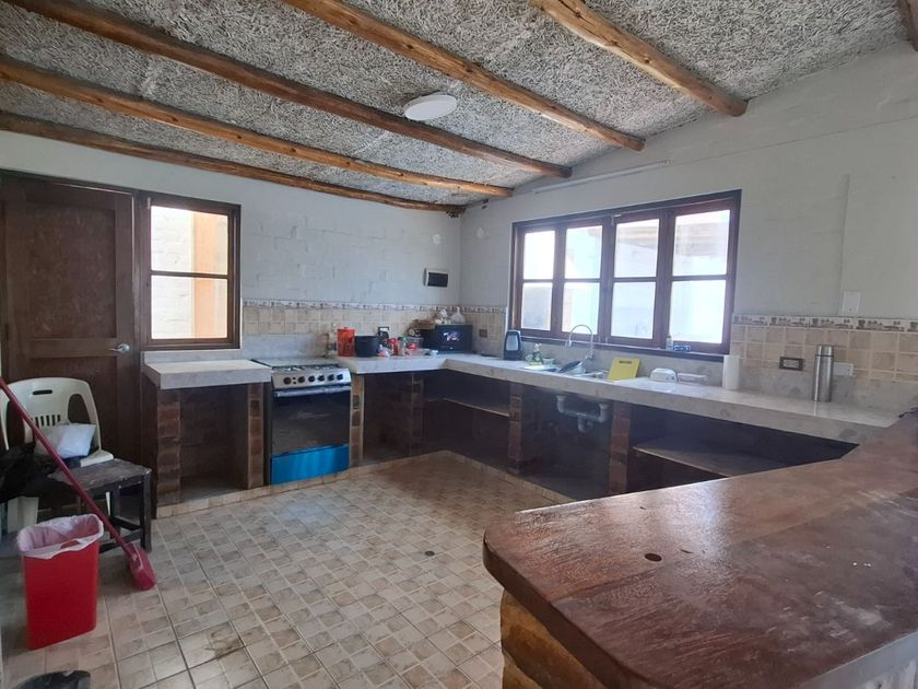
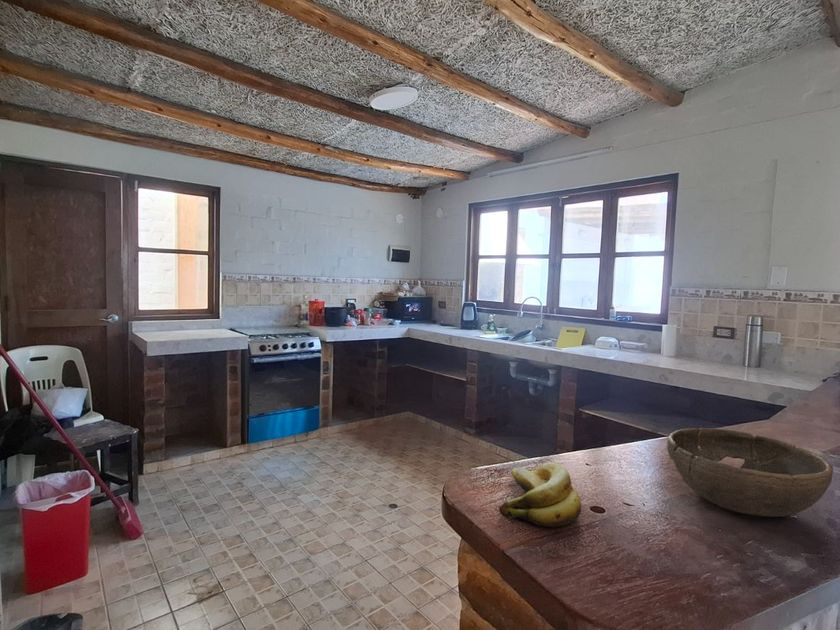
+ banana (531, 483)
+ bowl (740, 475)
